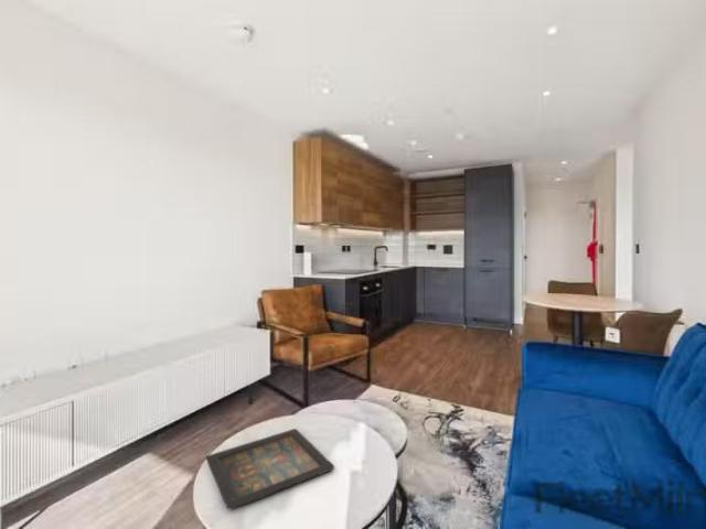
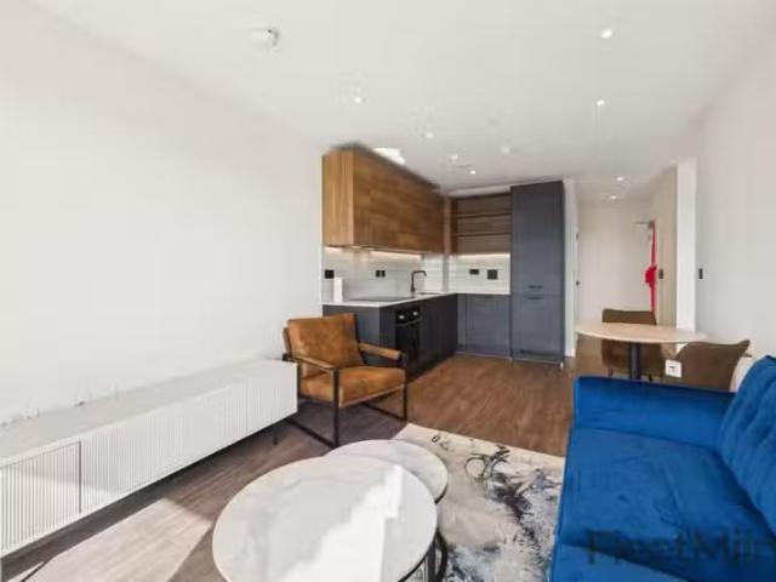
- icon panel (268, 462)
